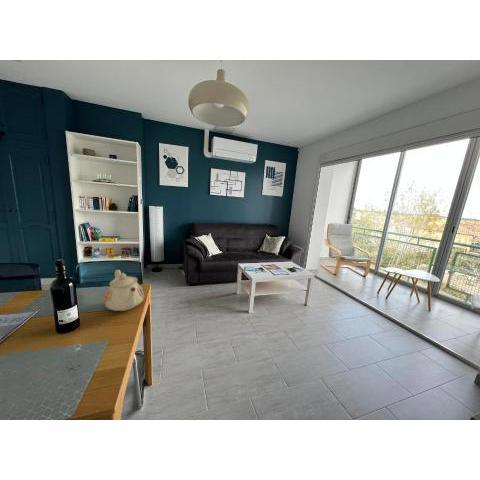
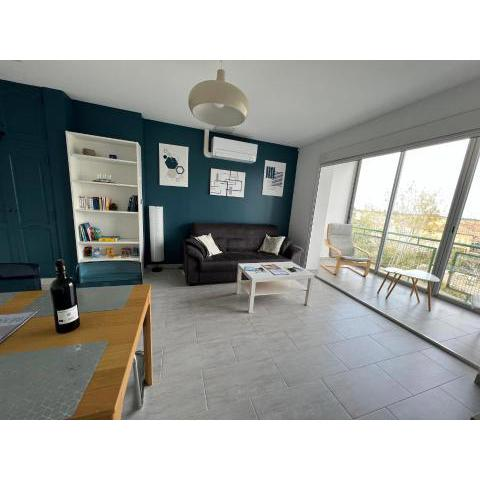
- teapot (124, 289)
